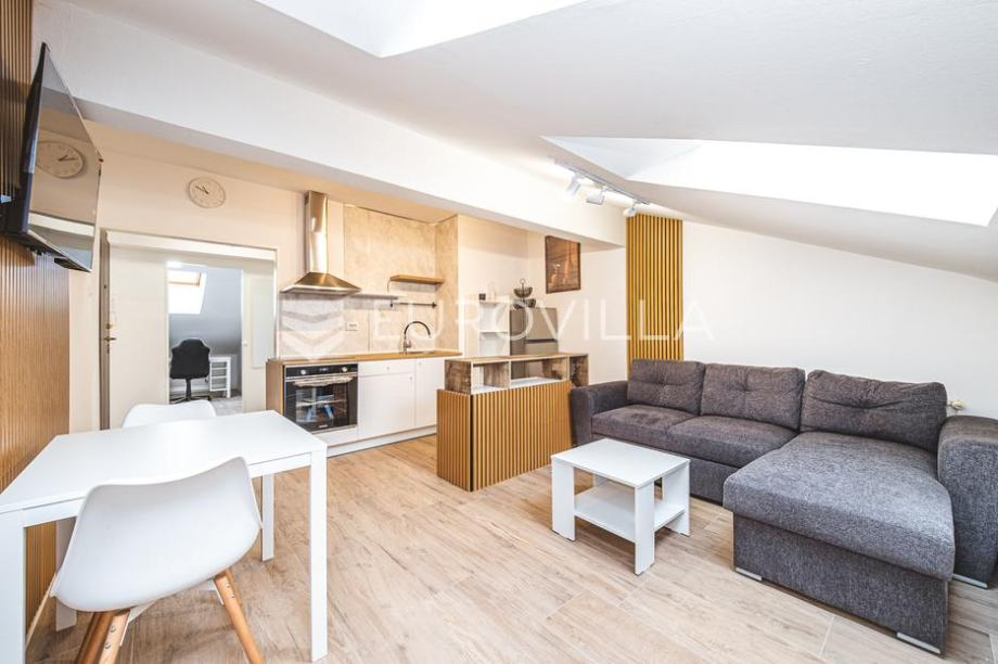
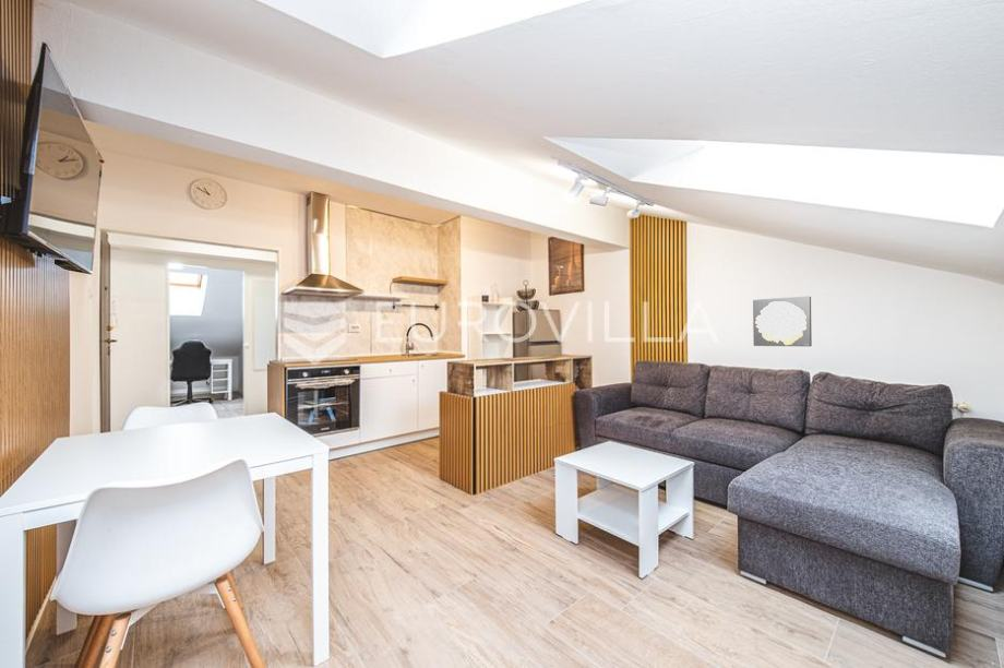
+ wall art (780, 322)
